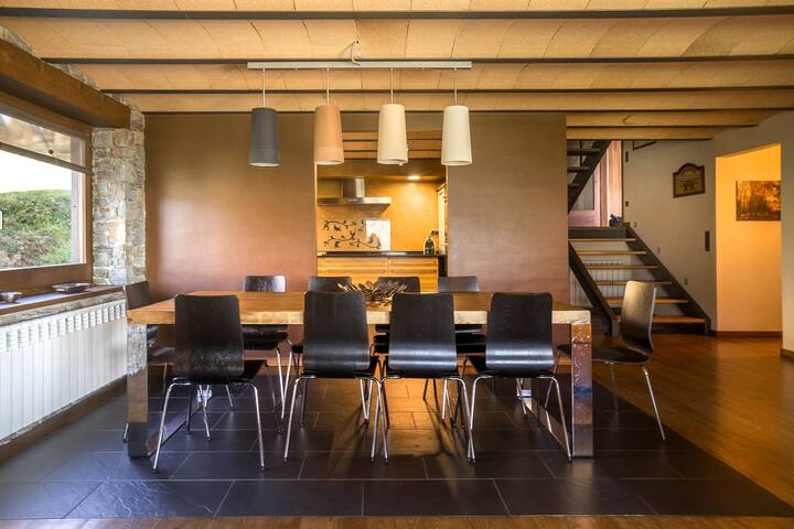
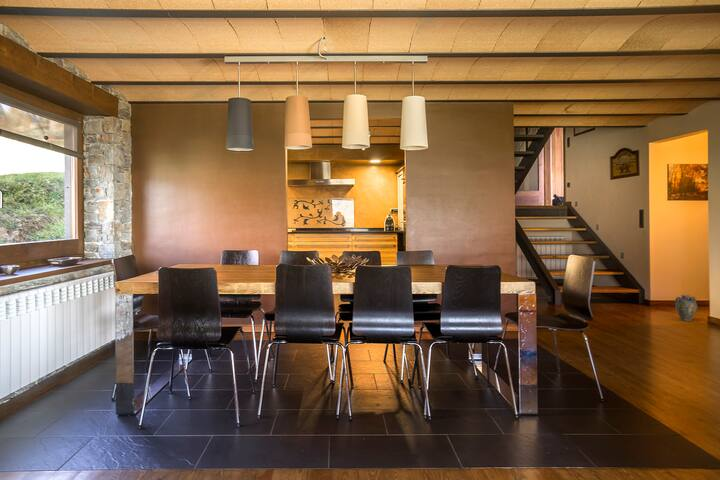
+ ceramic jug (686, 307)
